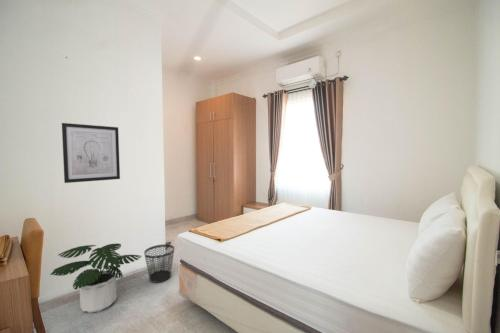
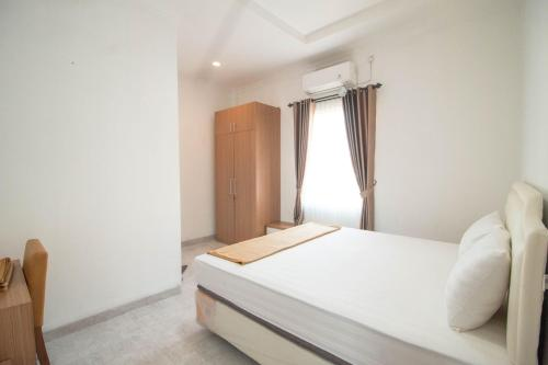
- wastebasket (159, 263)
- potted plant (100, 276)
- wall art (93, 153)
